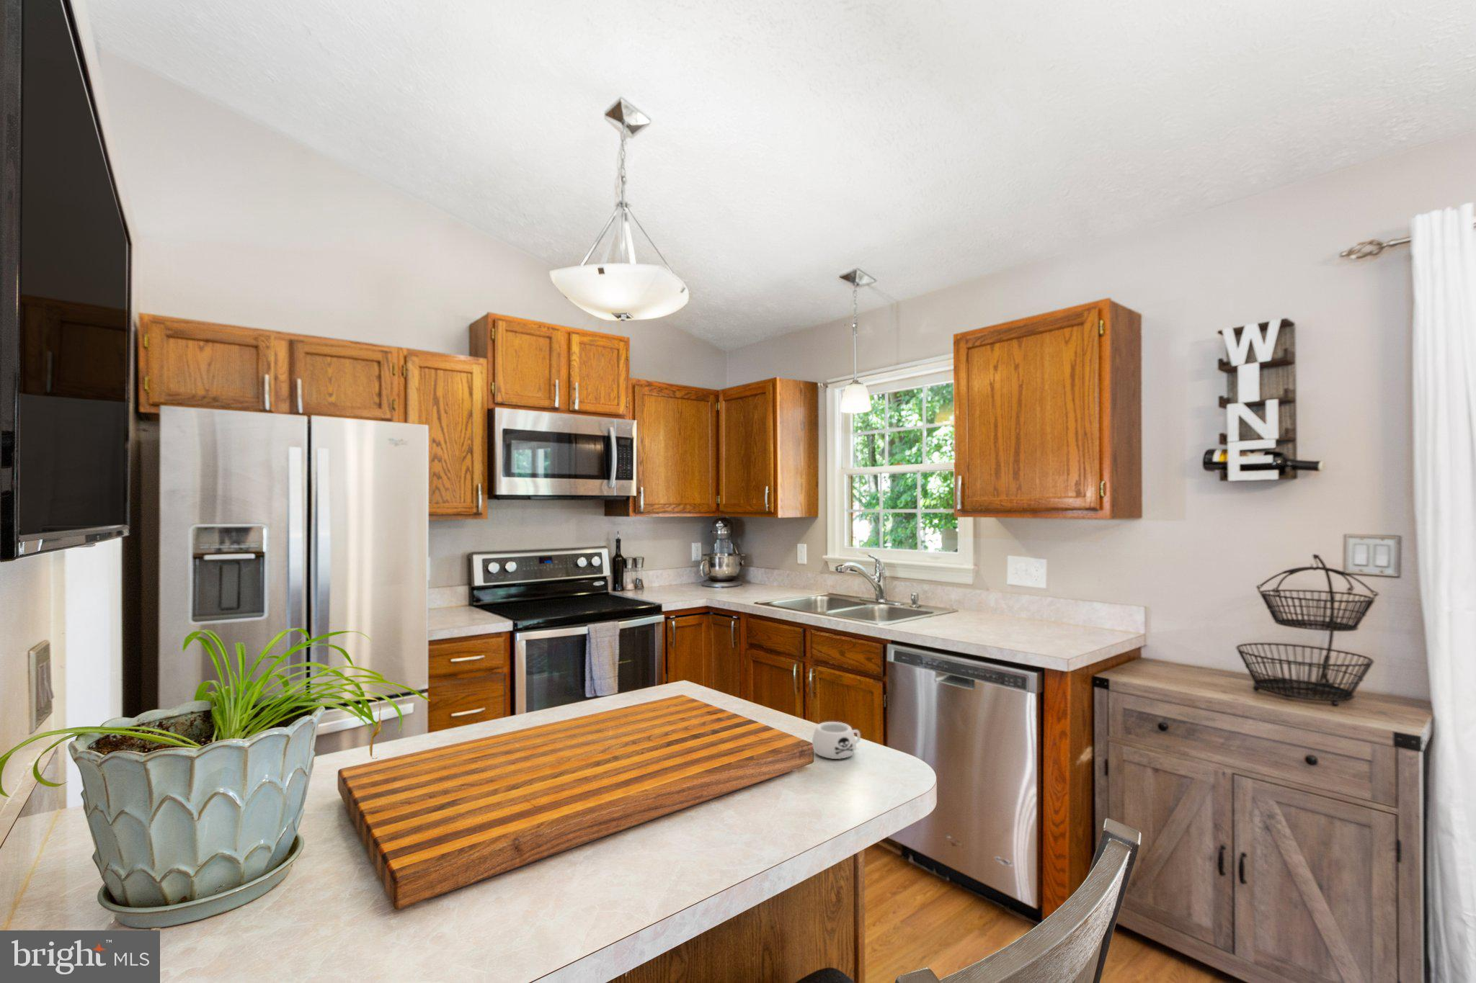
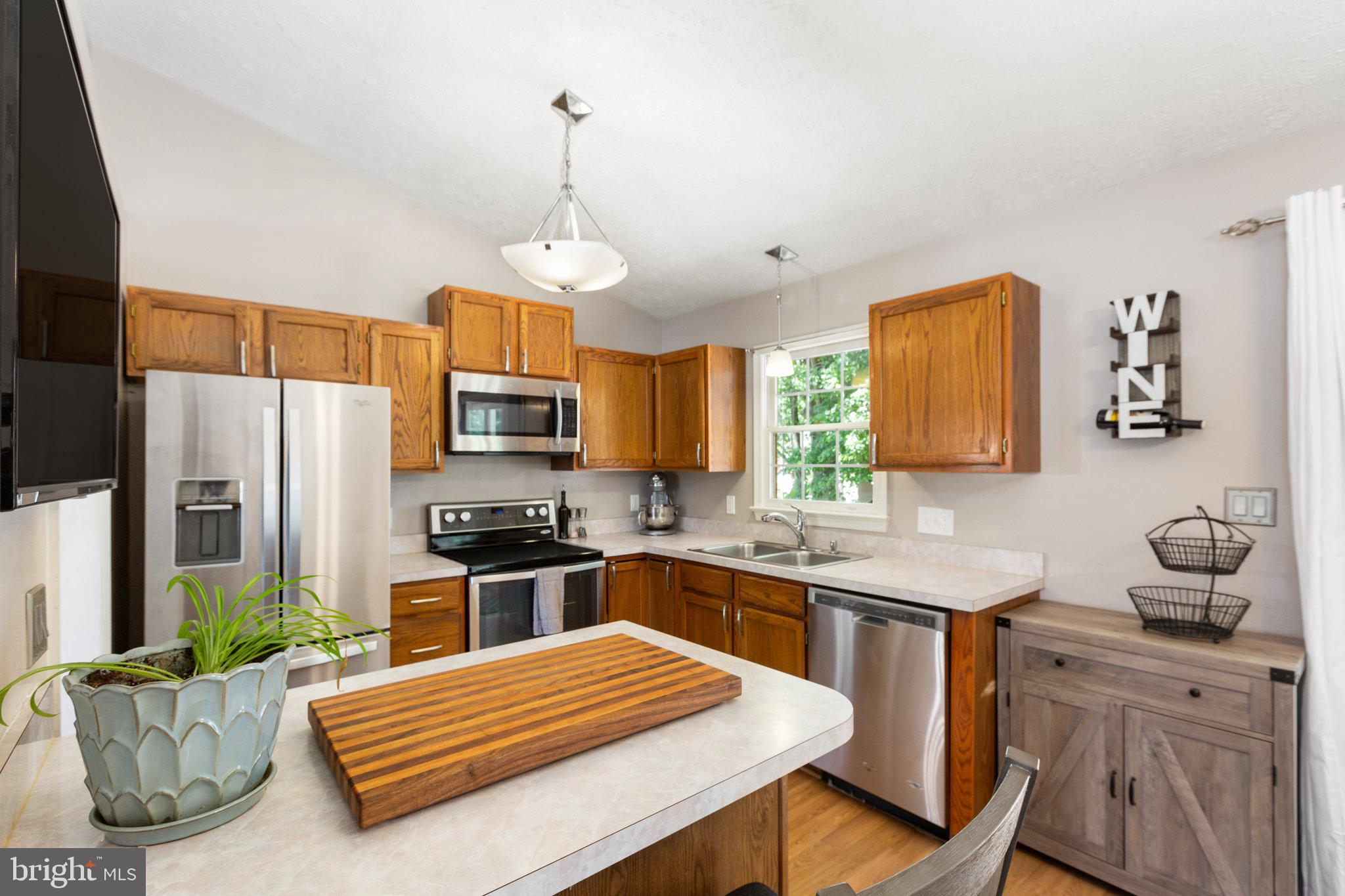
- mug (837, 738)
